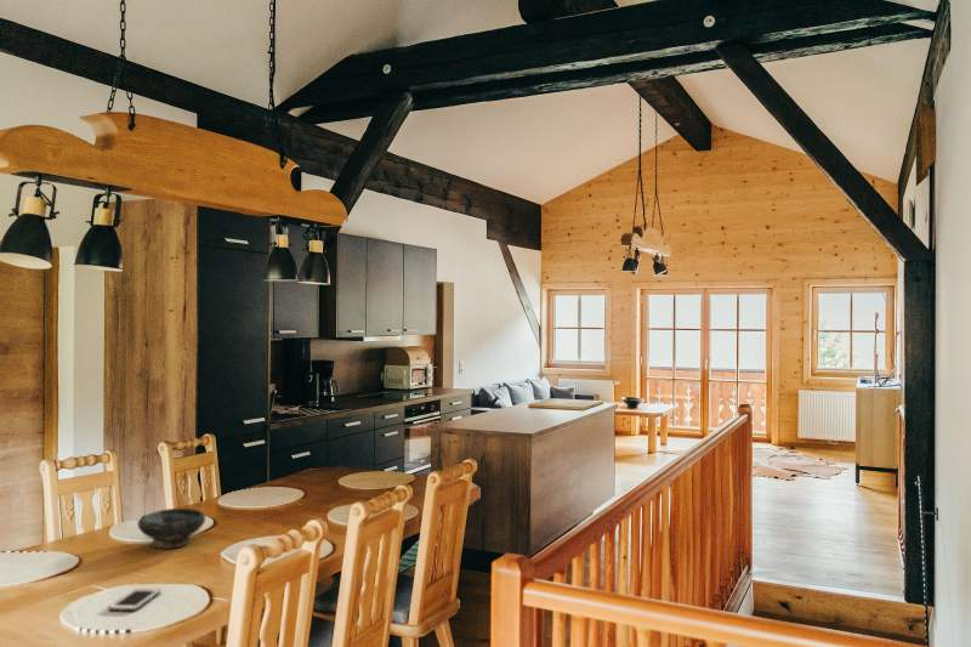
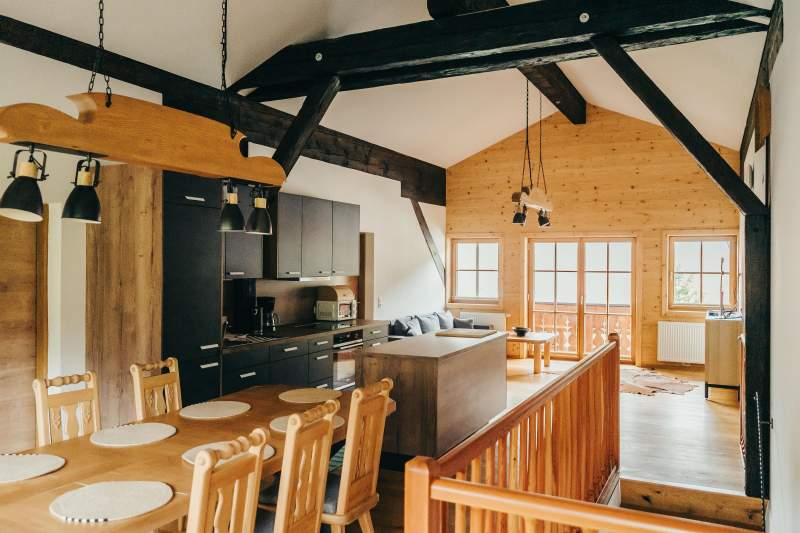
- cell phone (135, 600)
- bowl (171, 529)
